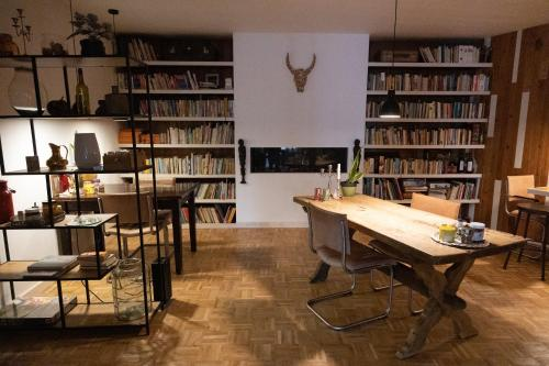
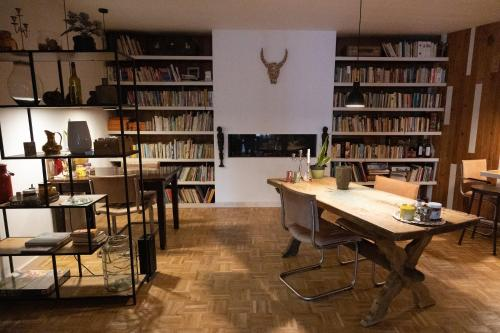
+ plant pot (342, 177)
